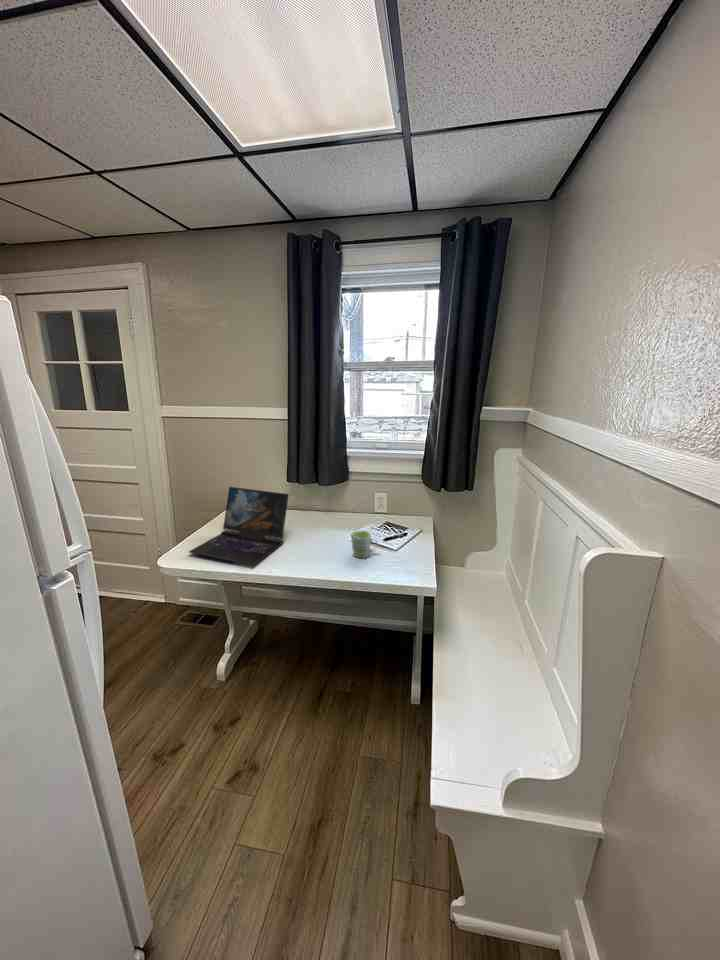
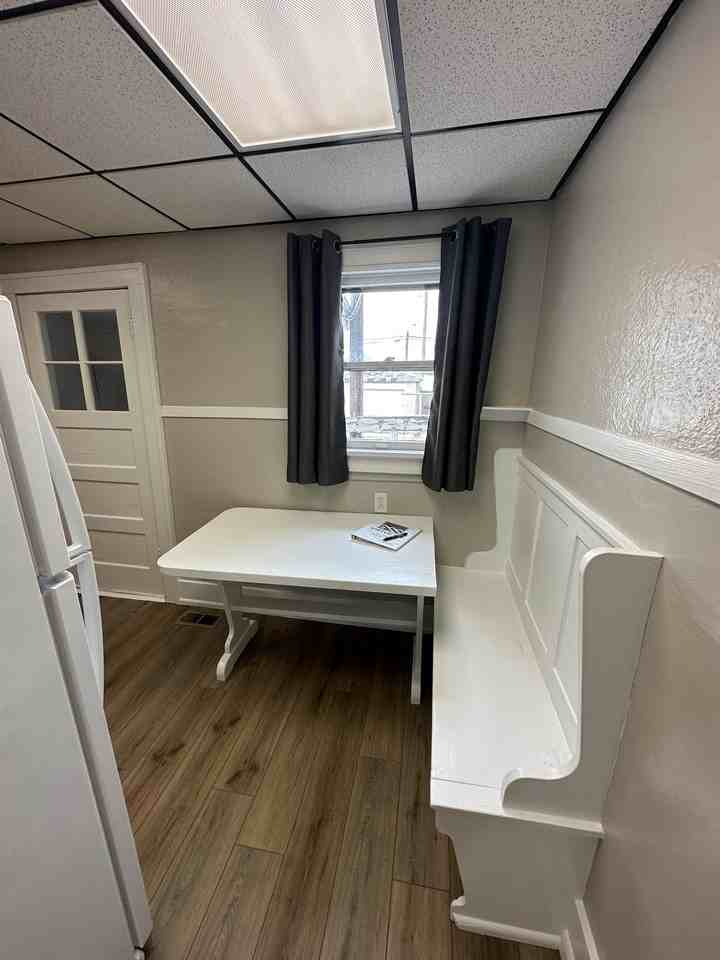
- mug (364, 544)
- laptop (240, 523)
